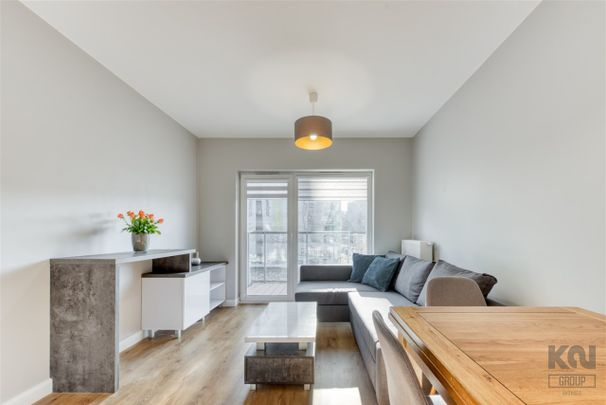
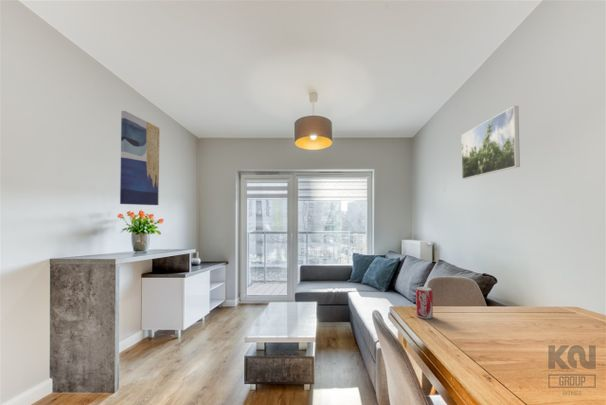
+ beverage can (424, 302)
+ wall art (141, 162)
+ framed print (485, 148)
